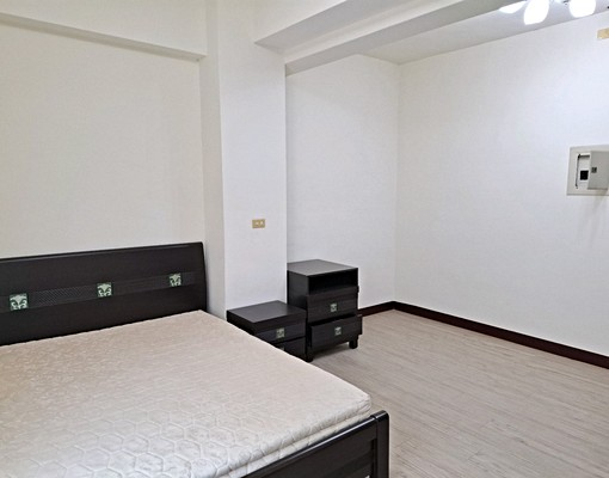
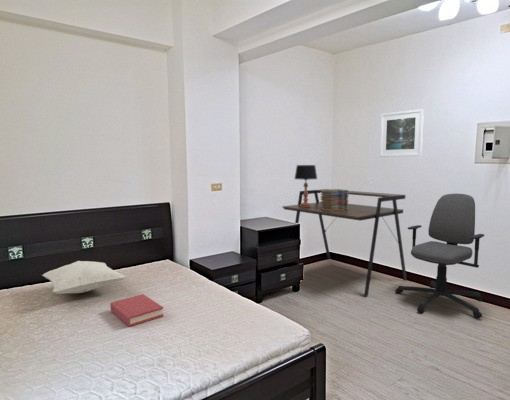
+ office chair (441, 250)
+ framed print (400, 134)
+ hardback book (136, 309)
+ table lamp (305, 185)
+ cushion (83, 276)
+ book stack (334, 199)
+ desk (330, 224)
